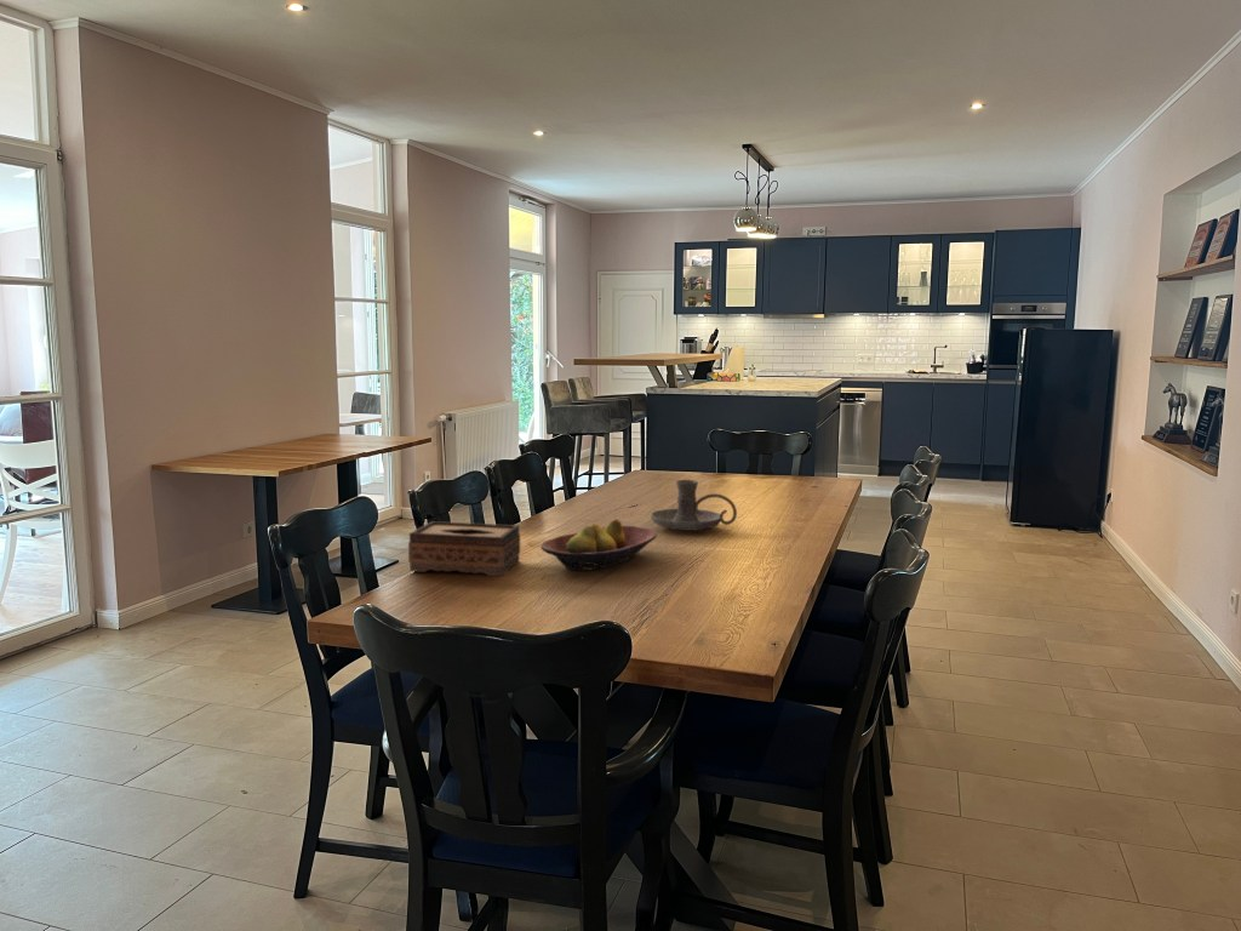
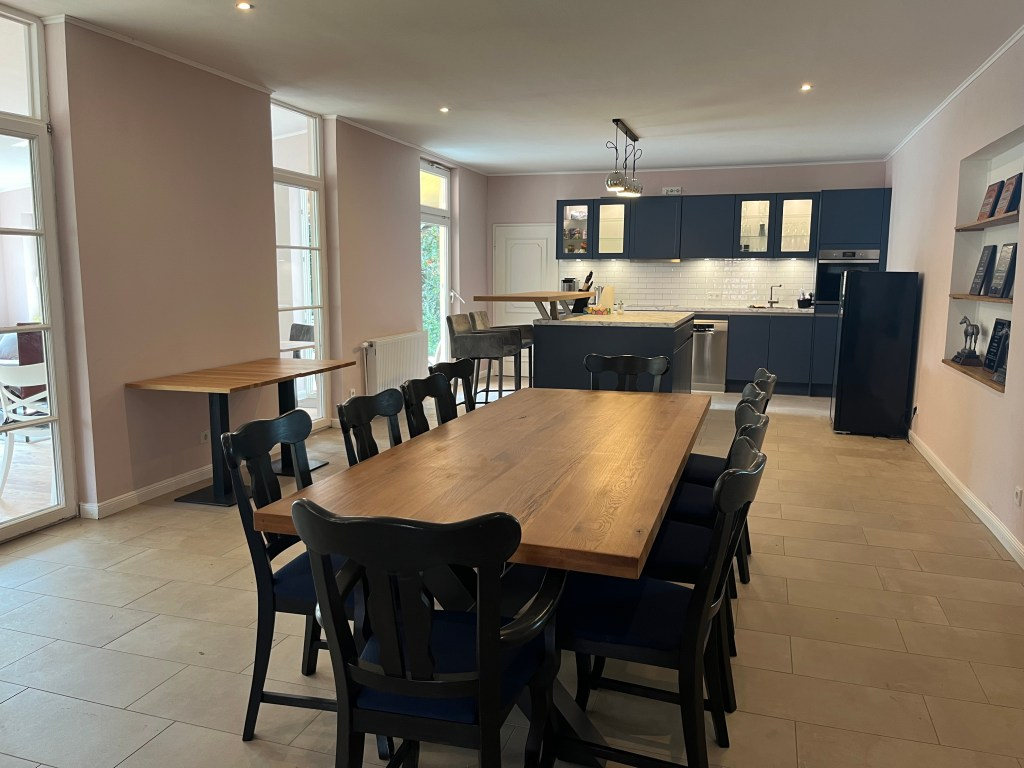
- fruit bowl (600, 541)
- tissue box (465, 547)
- candle holder (693, 504)
